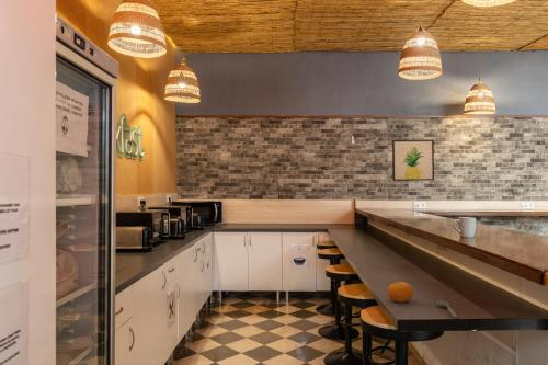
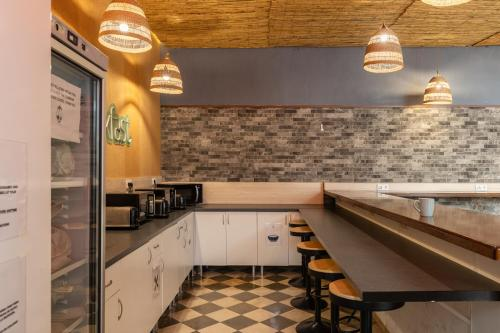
- fruit (400, 292)
- wall art (412, 160)
- soupspoon (447, 307)
